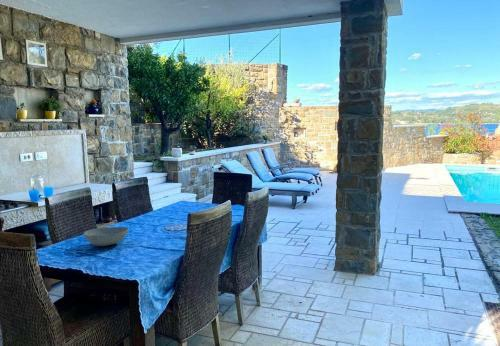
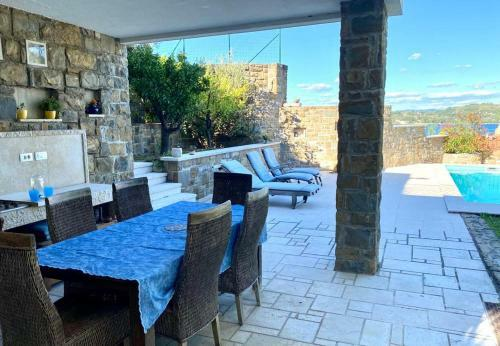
- bowl (107, 237)
